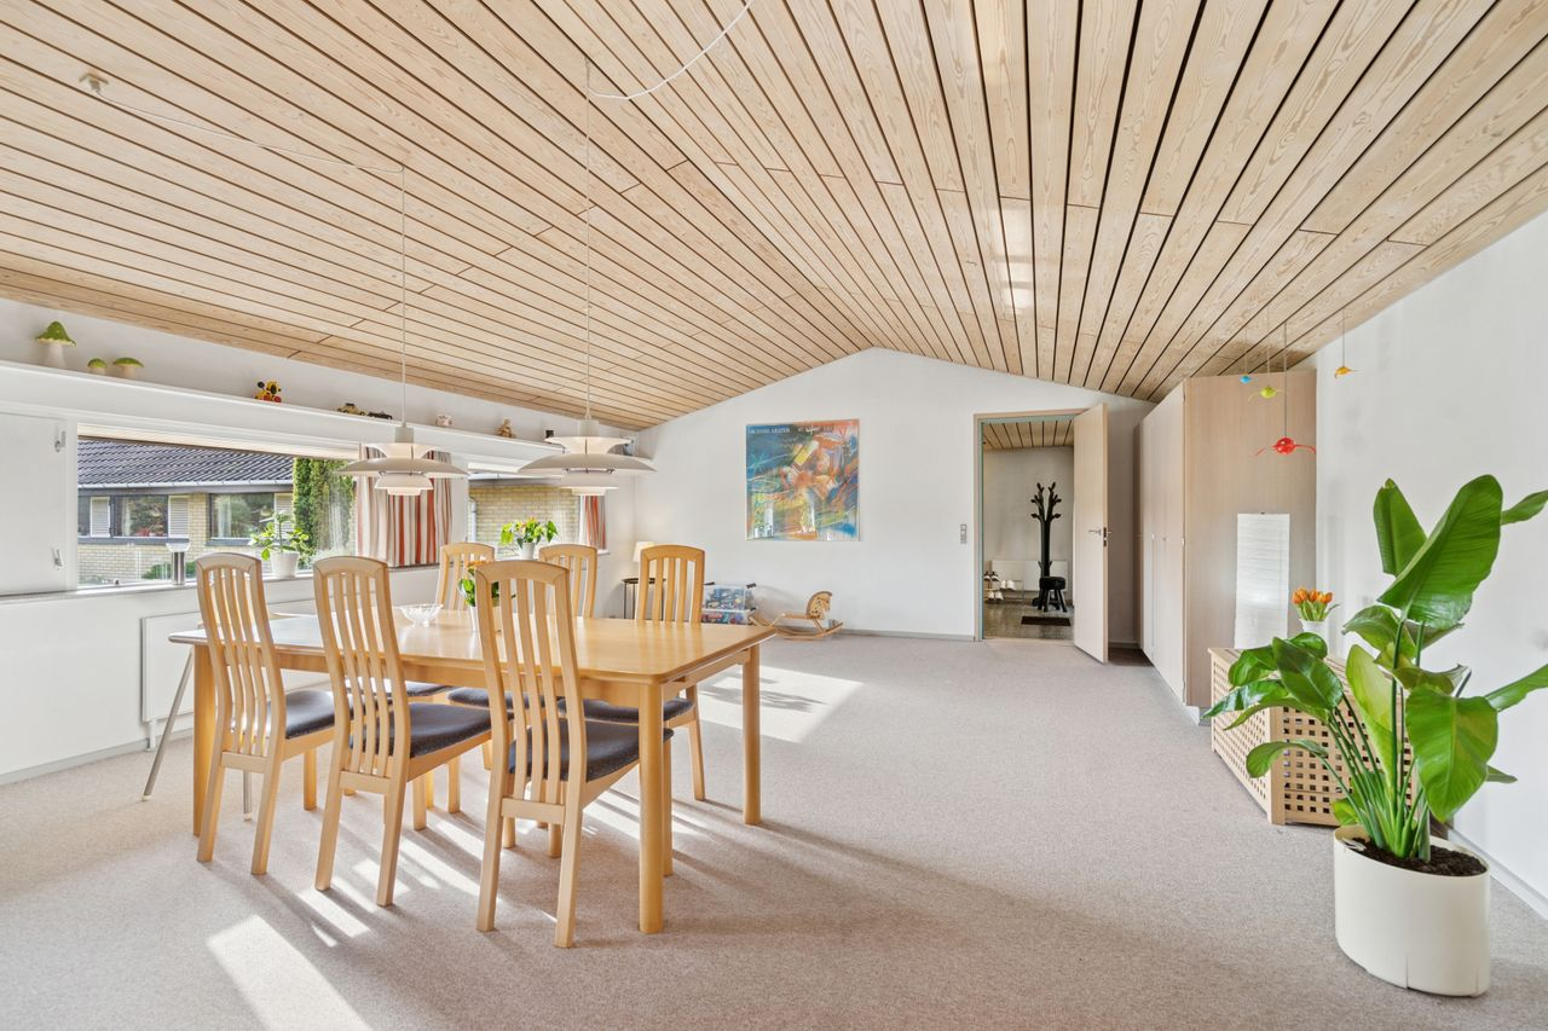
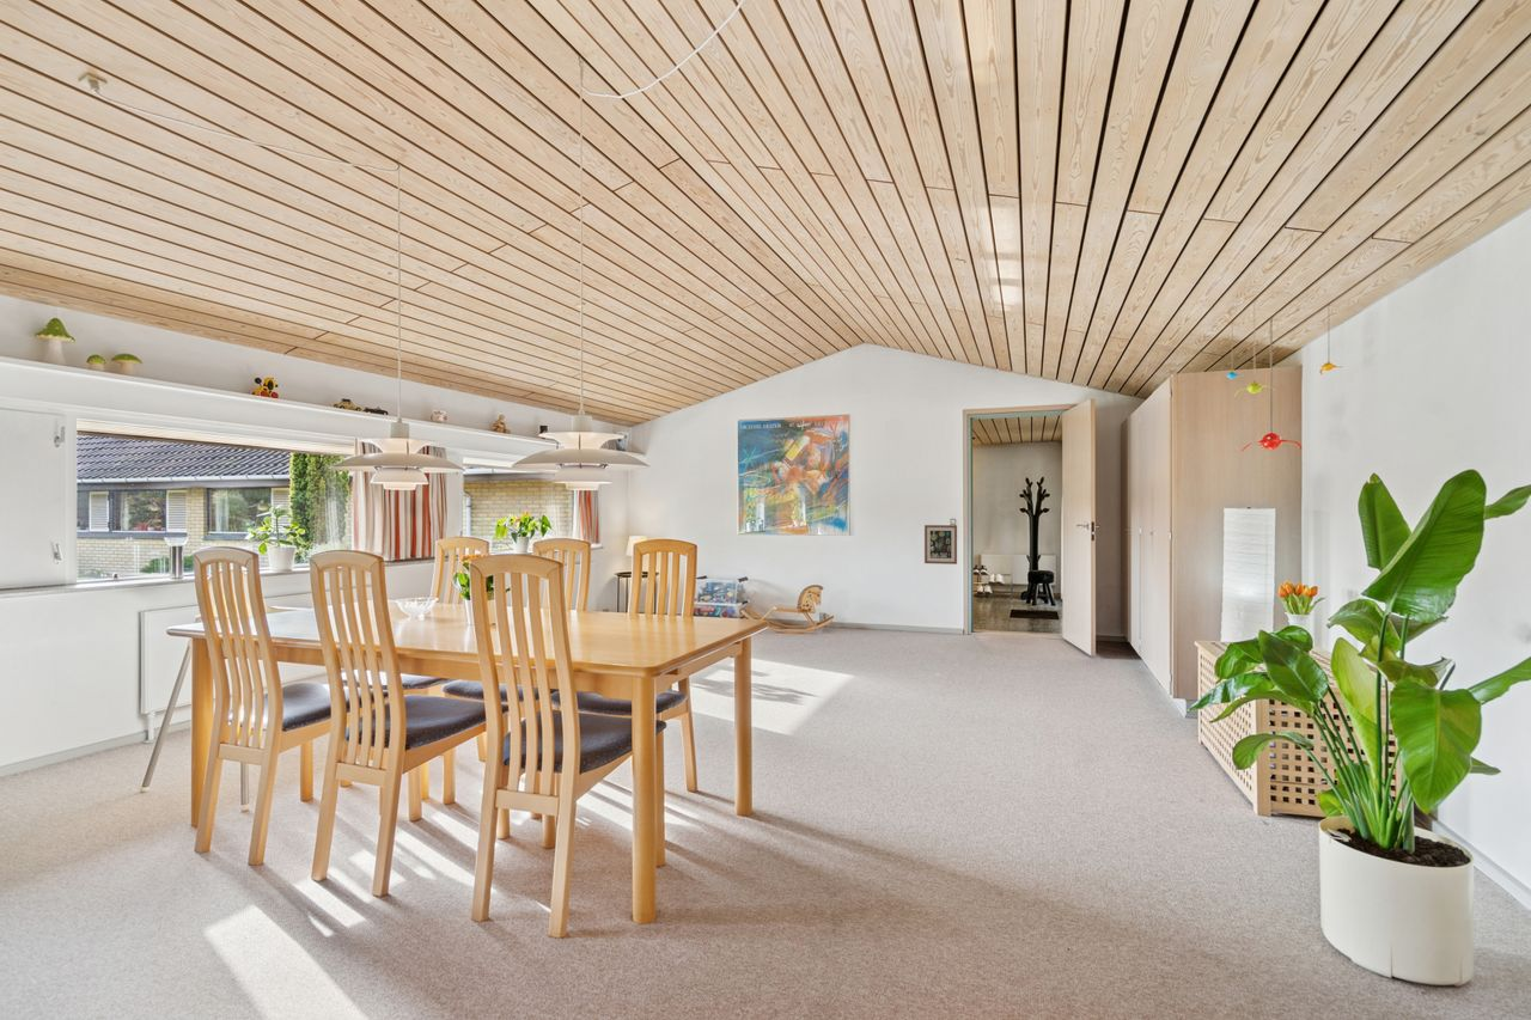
+ wall art (940, 544)
